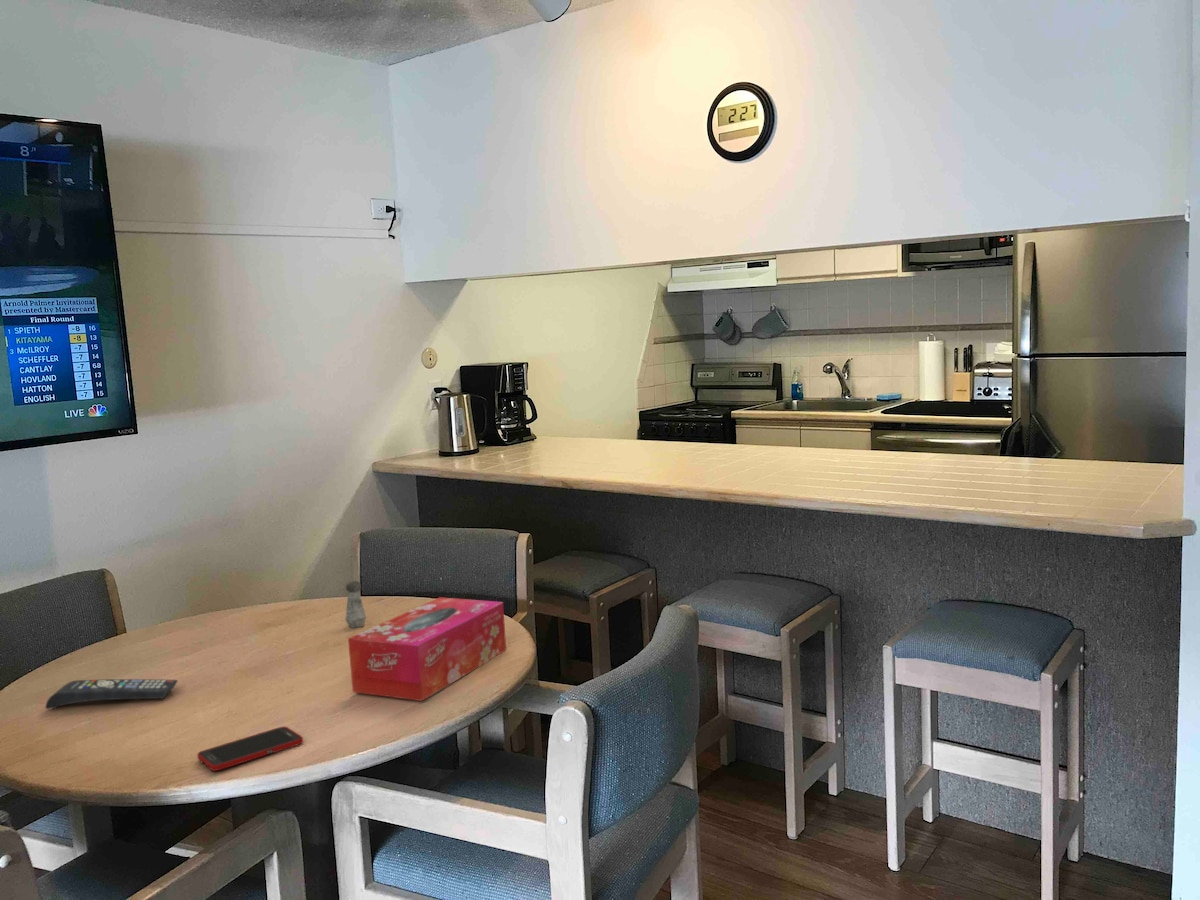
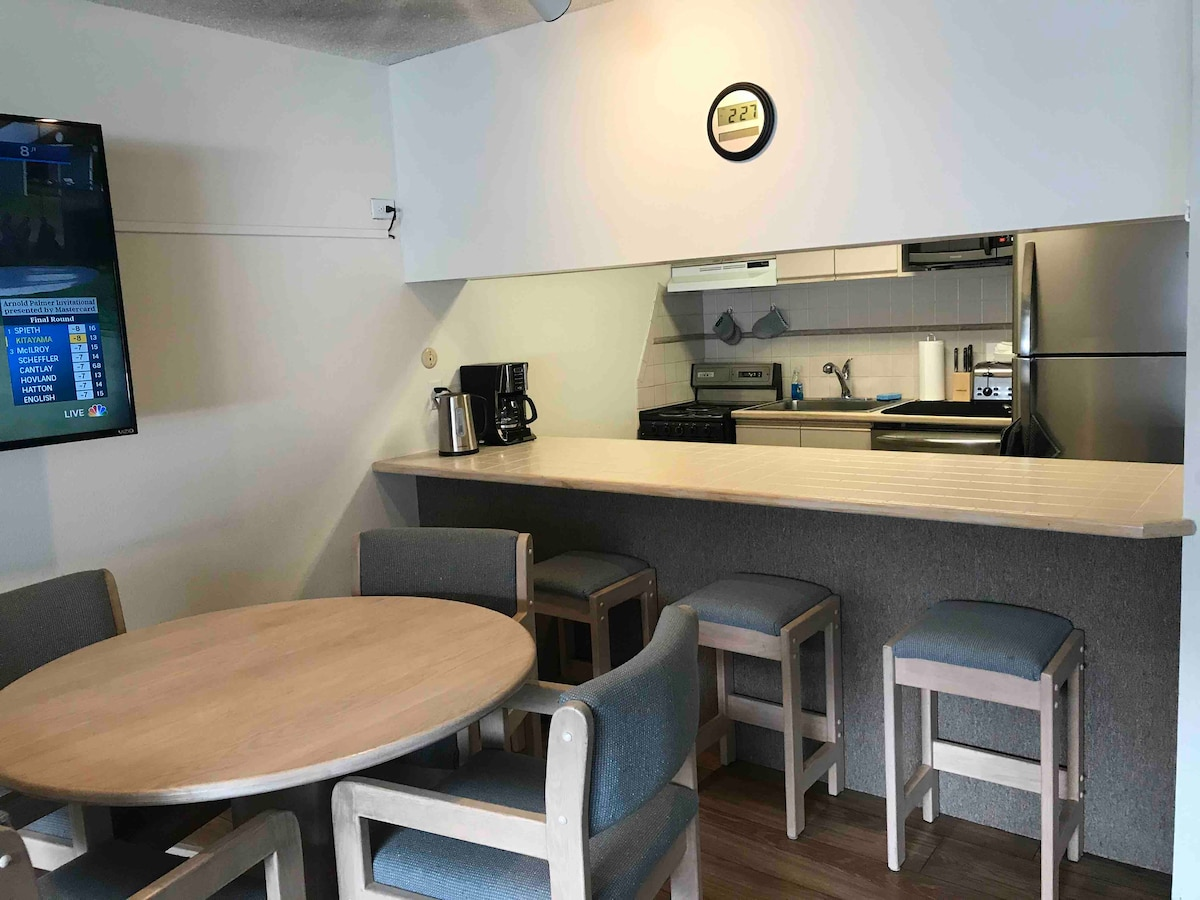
- tissue box (431, 644)
- salt shaker (354, 603)
- cell phone (251, 748)
- remote control (112, 690)
